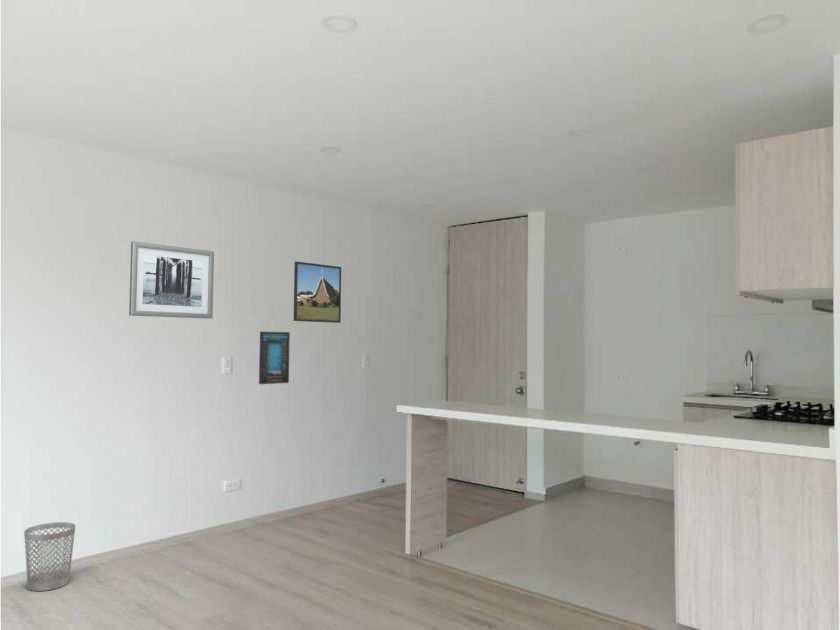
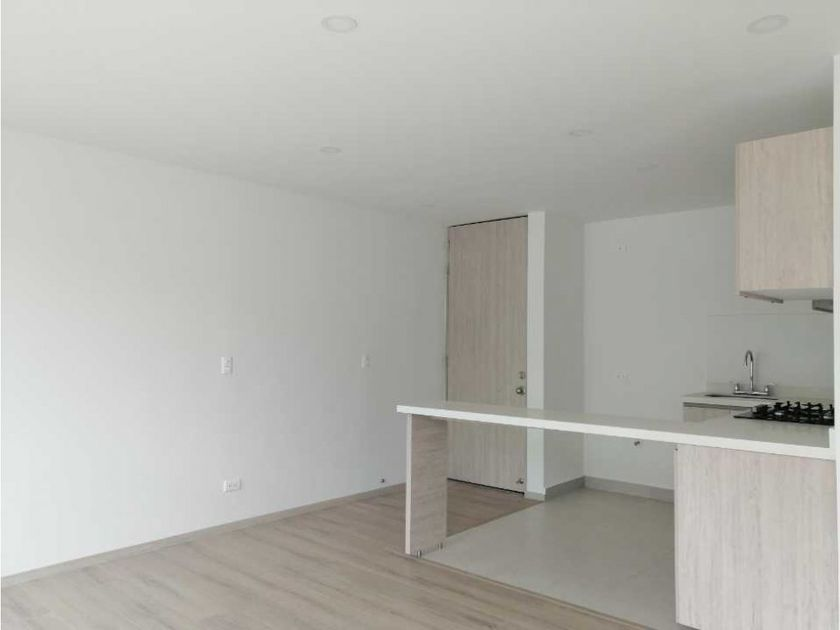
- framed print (274, 357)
- wall art (173, 281)
- wastebasket (49, 556)
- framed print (318, 293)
